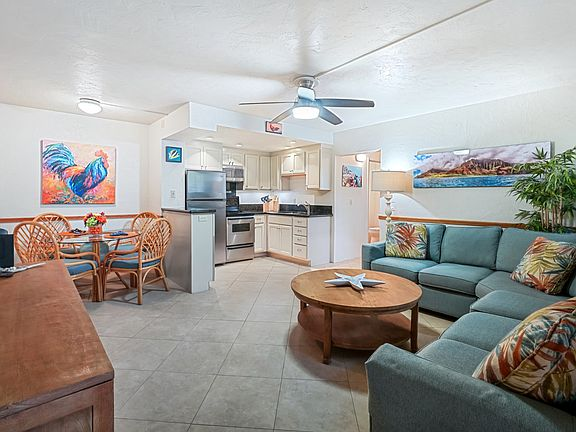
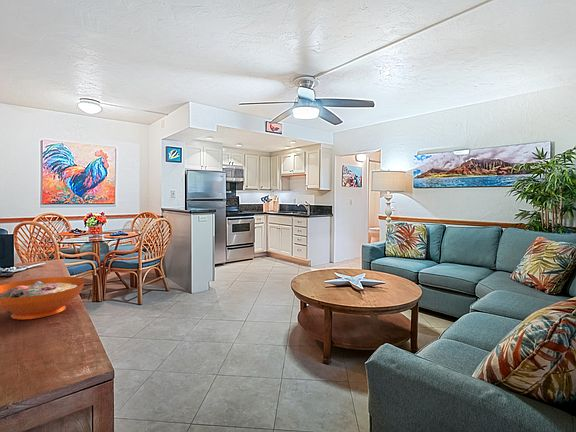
+ decorative bowl (39, 298)
